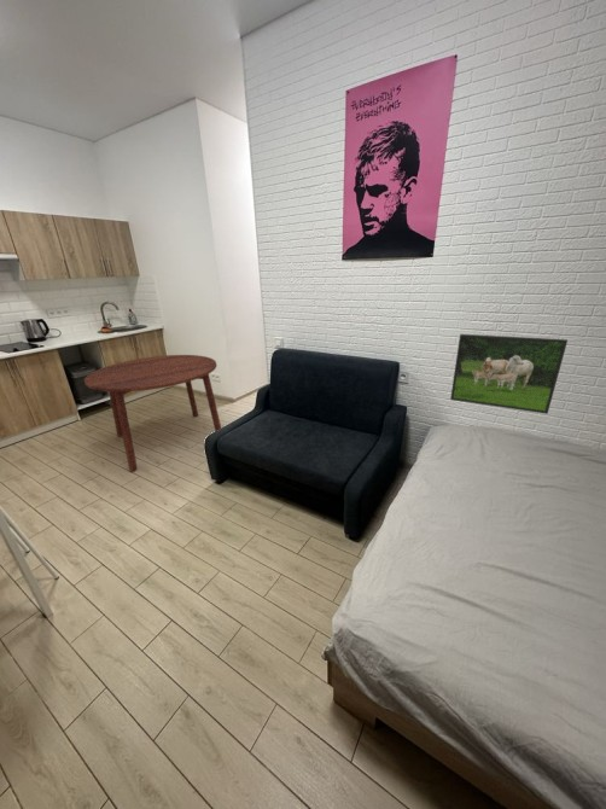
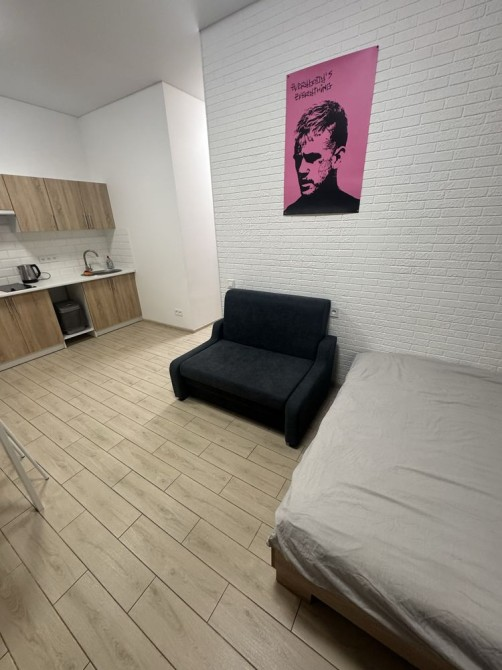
- dining table (158, 388)
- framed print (502, 372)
